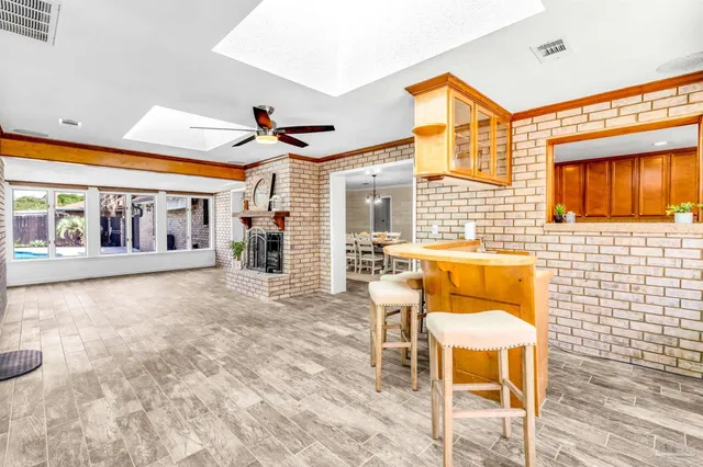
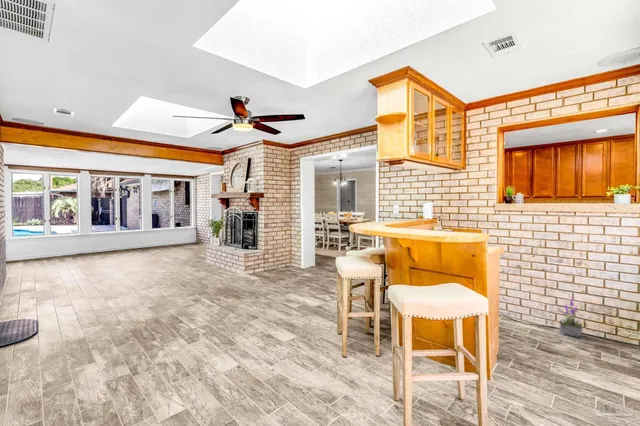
+ potted plant (570, 315)
